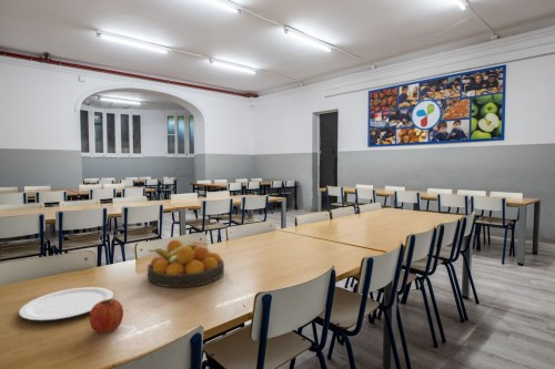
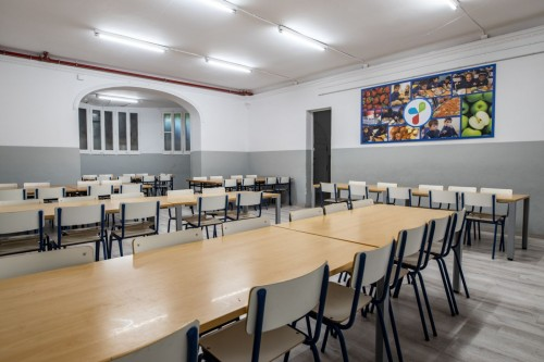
- fruit (107, 314)
- fruit bowl (186, 258)
- plate (69, 303)
